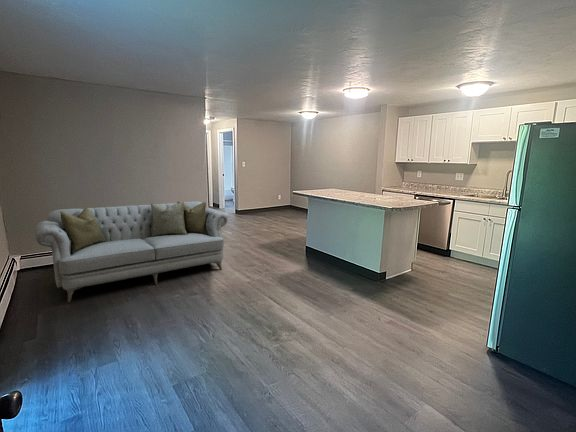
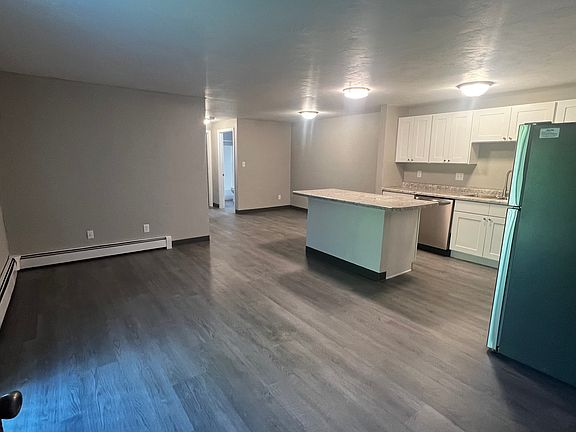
- sofa (145, 240)
